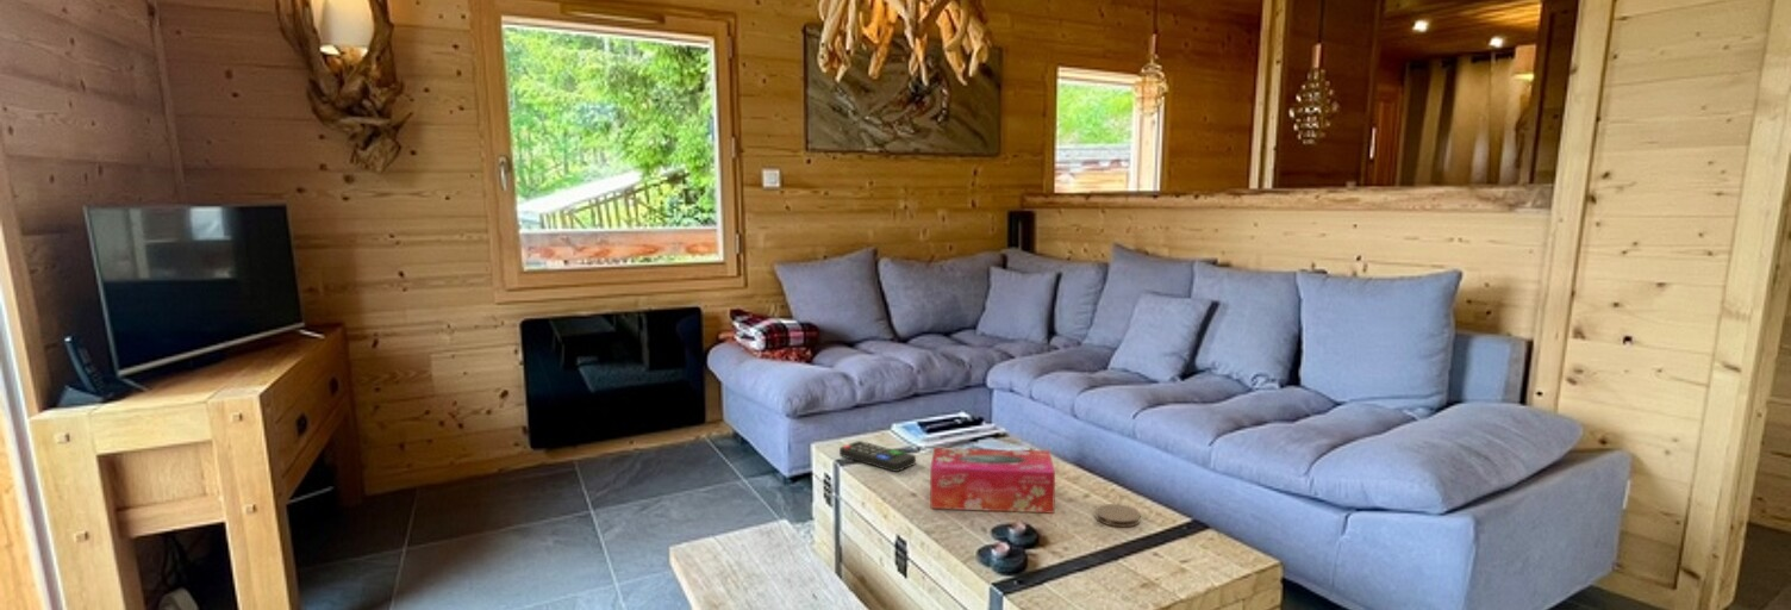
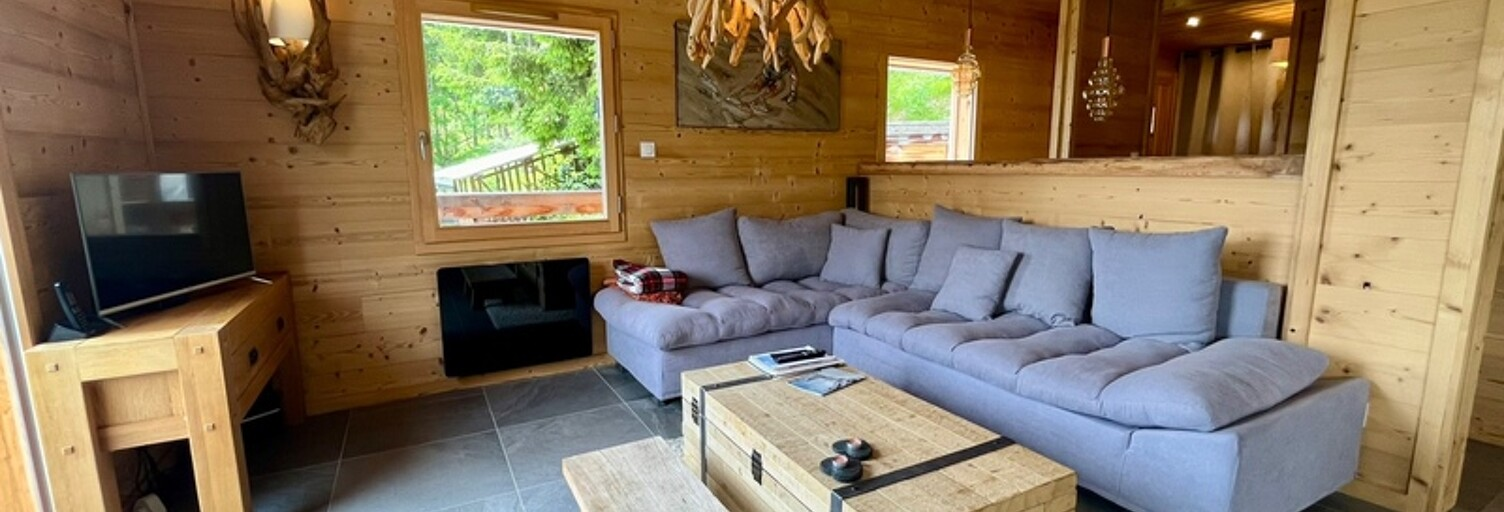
- tissue box (991, 478)
- remote control (876, 454)
- coaster (1117, 515)
